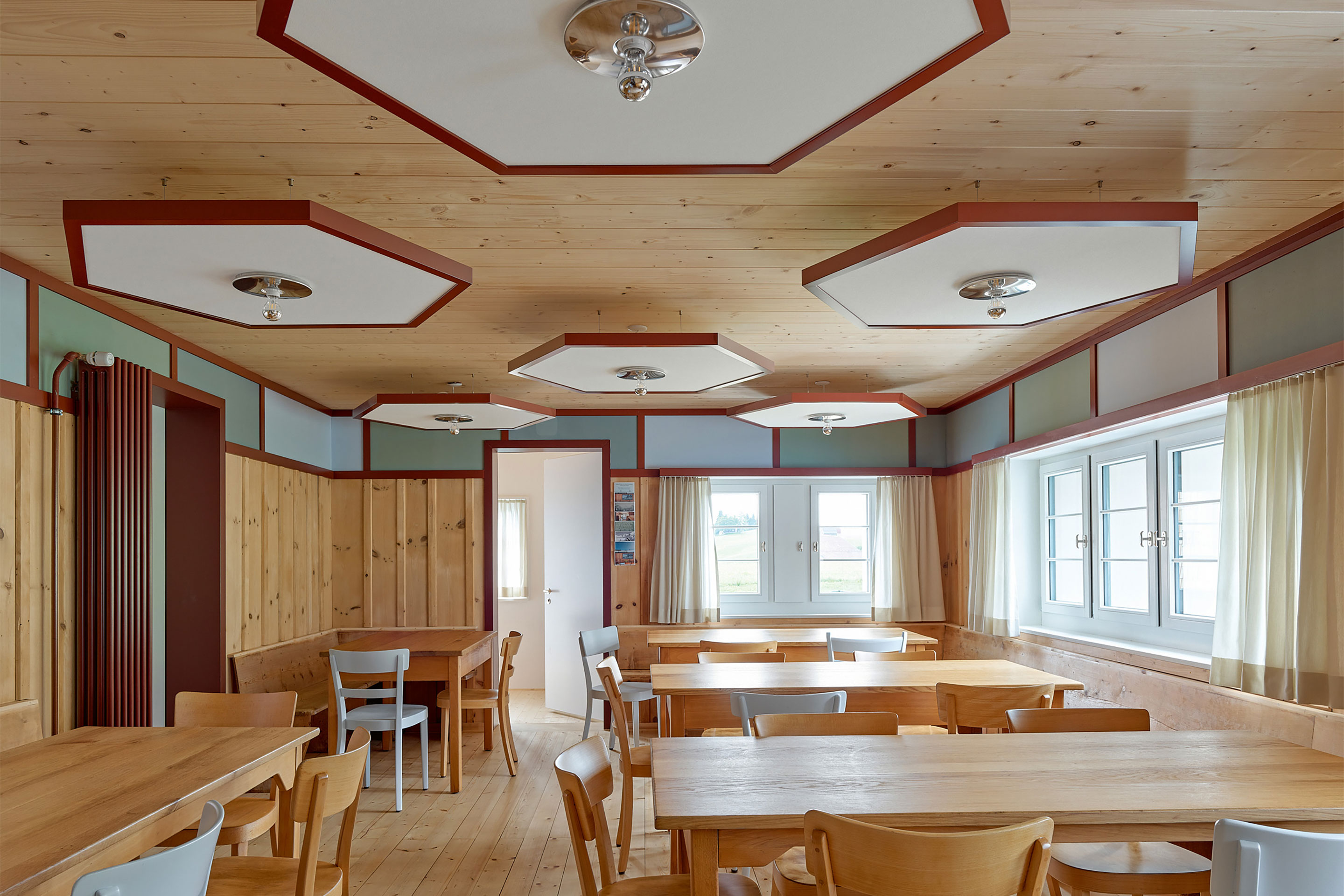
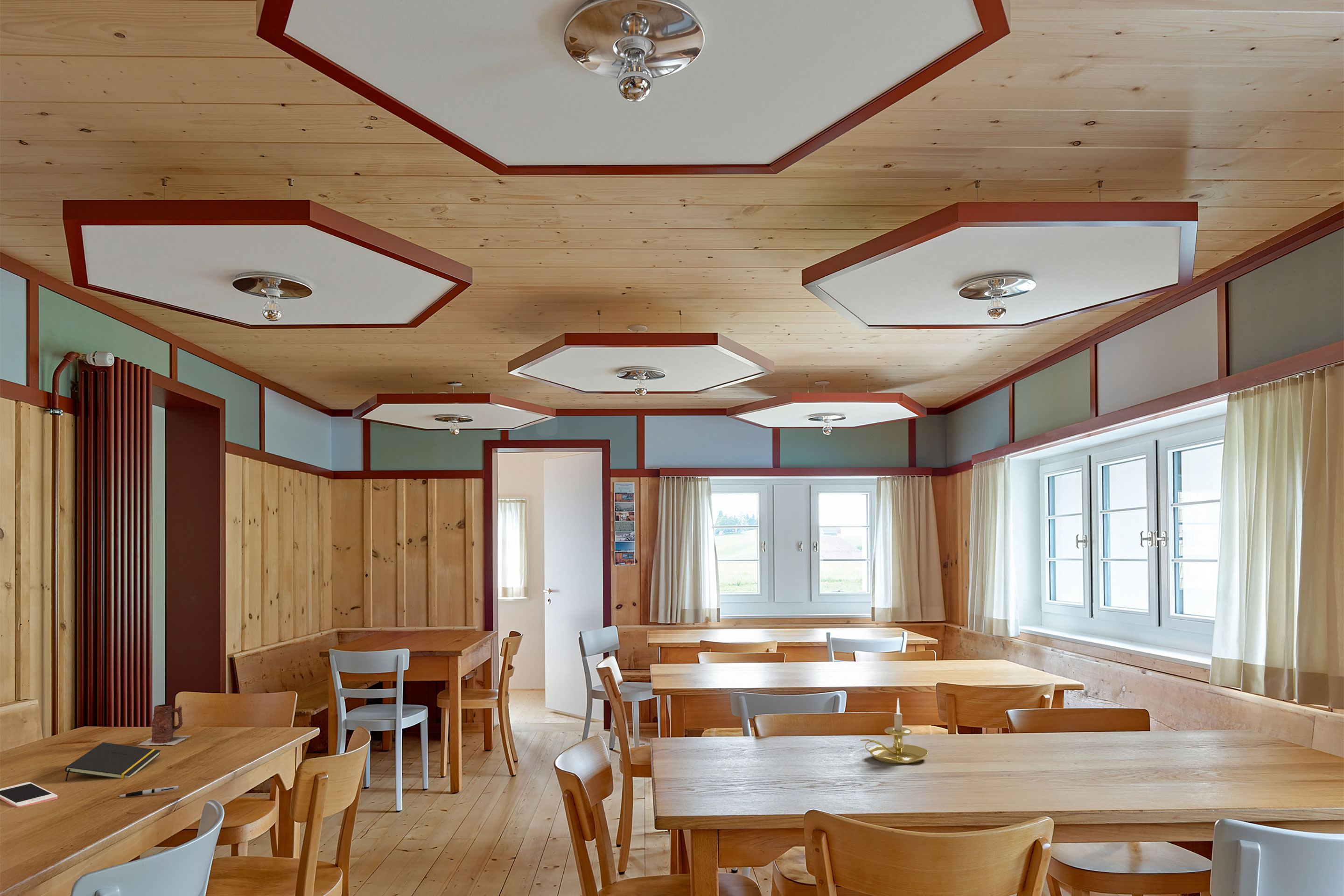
+ mug (164, 723)
+ candle holder (894, 728)
+ cell phone (24, 795)
+ pen (148, 791)
+ notepad (115, 760)
